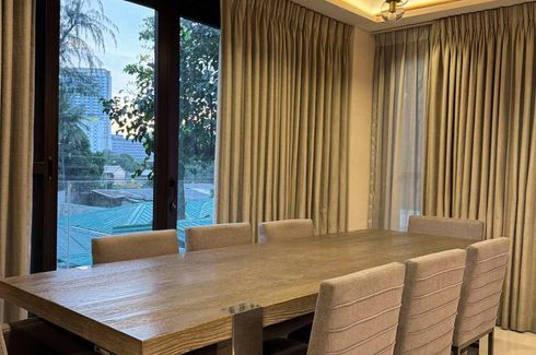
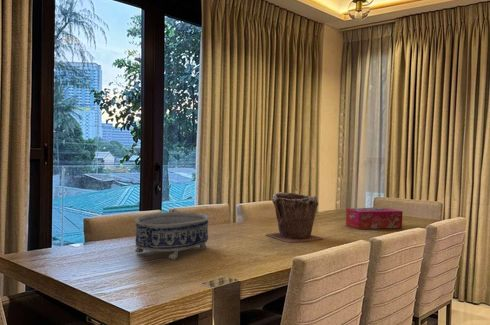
+ plant pot (294, 215)
+ tissue box (373, 217)
+ decorative bowl (173, 233)
